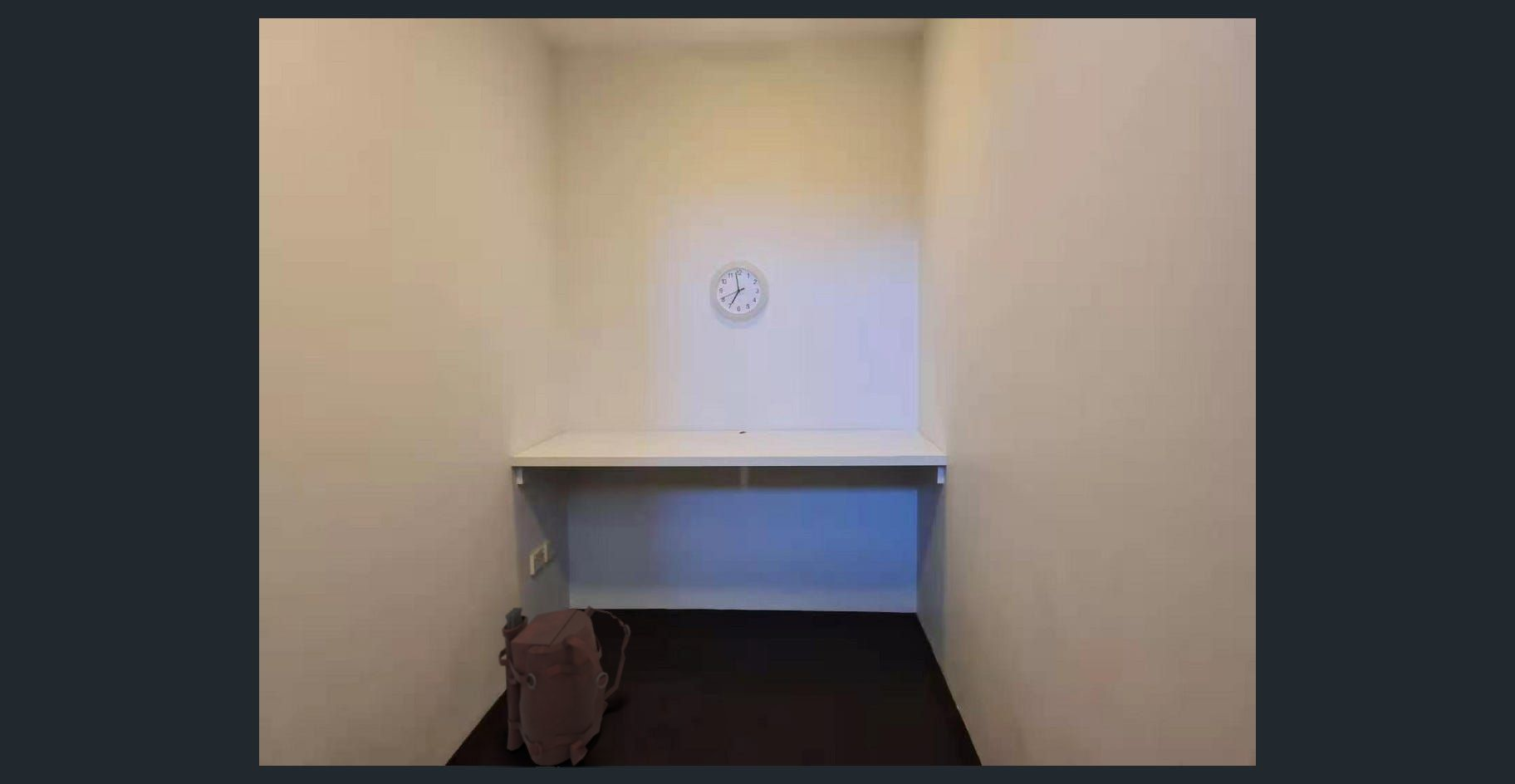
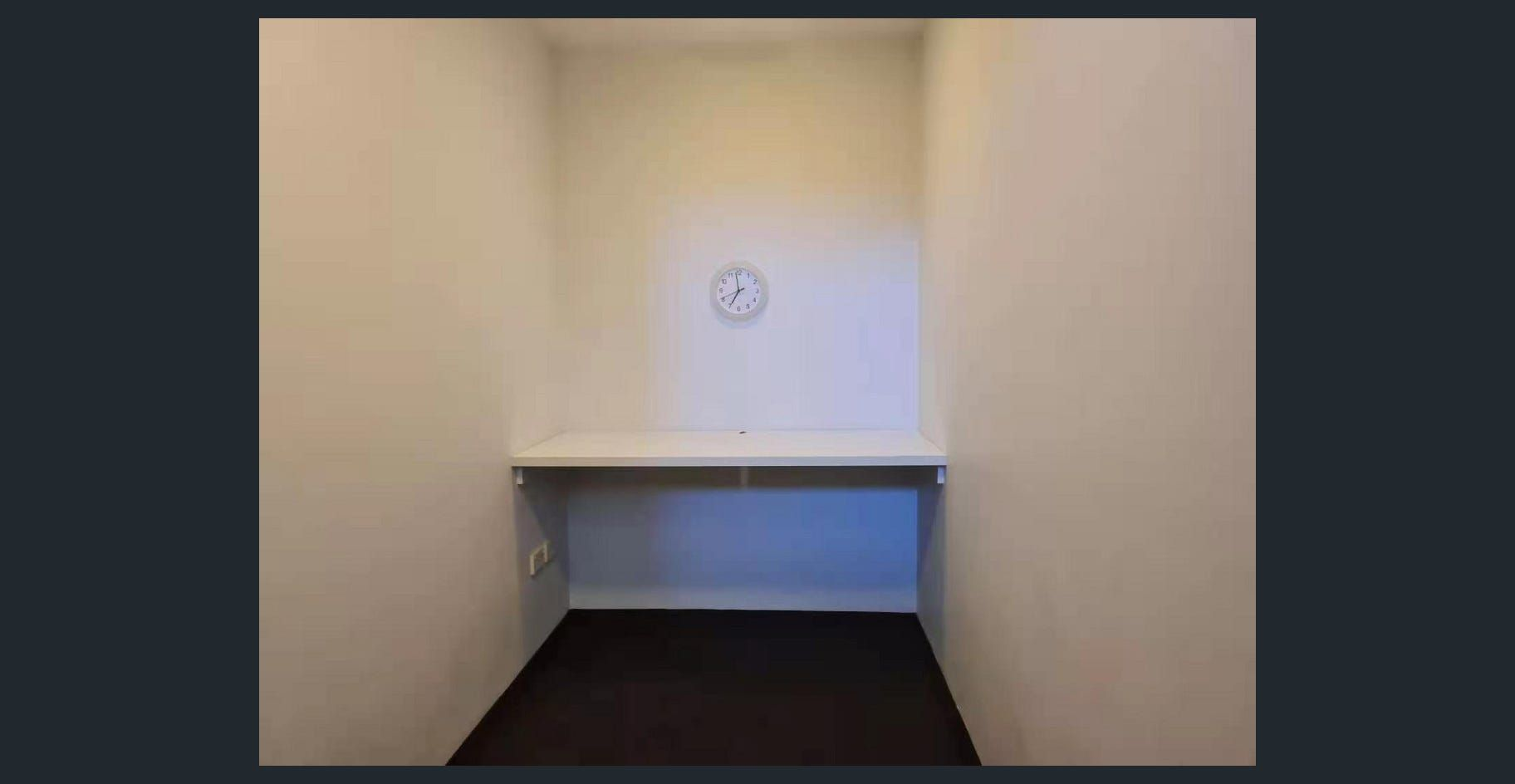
- backpack (560, 674)
